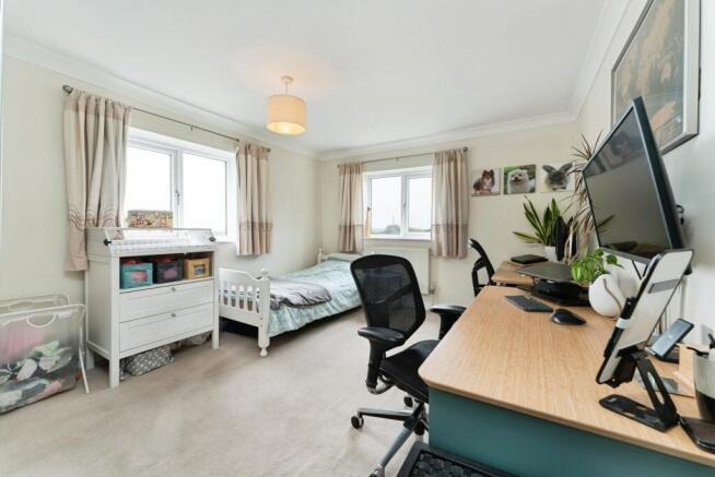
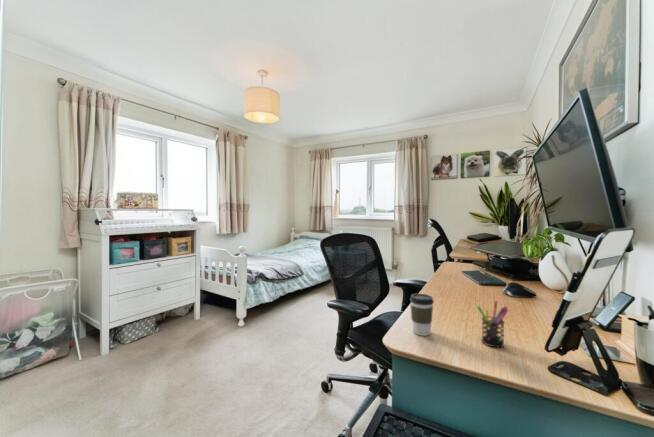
+ pen holder (490, 321)
+ coffee cup (421, 314)
